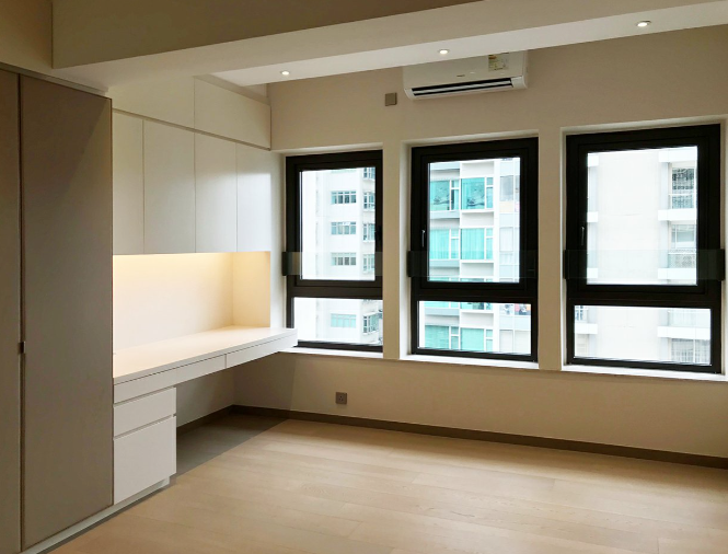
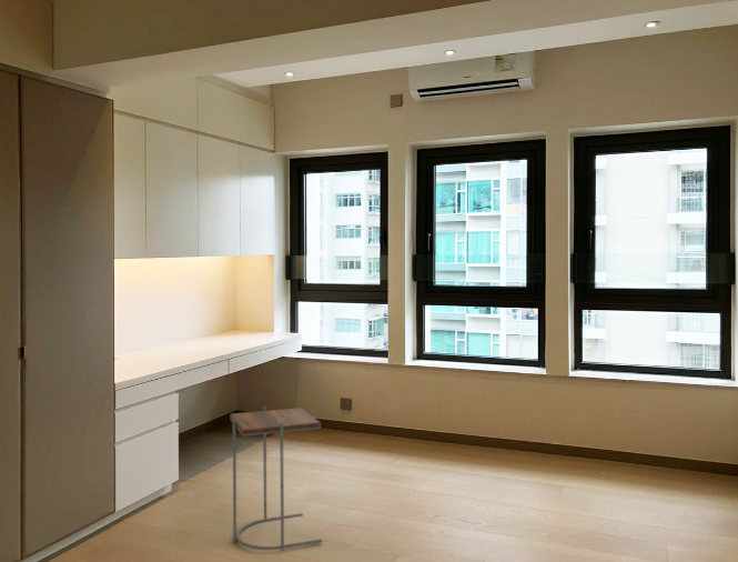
+ side table (265, 473)
